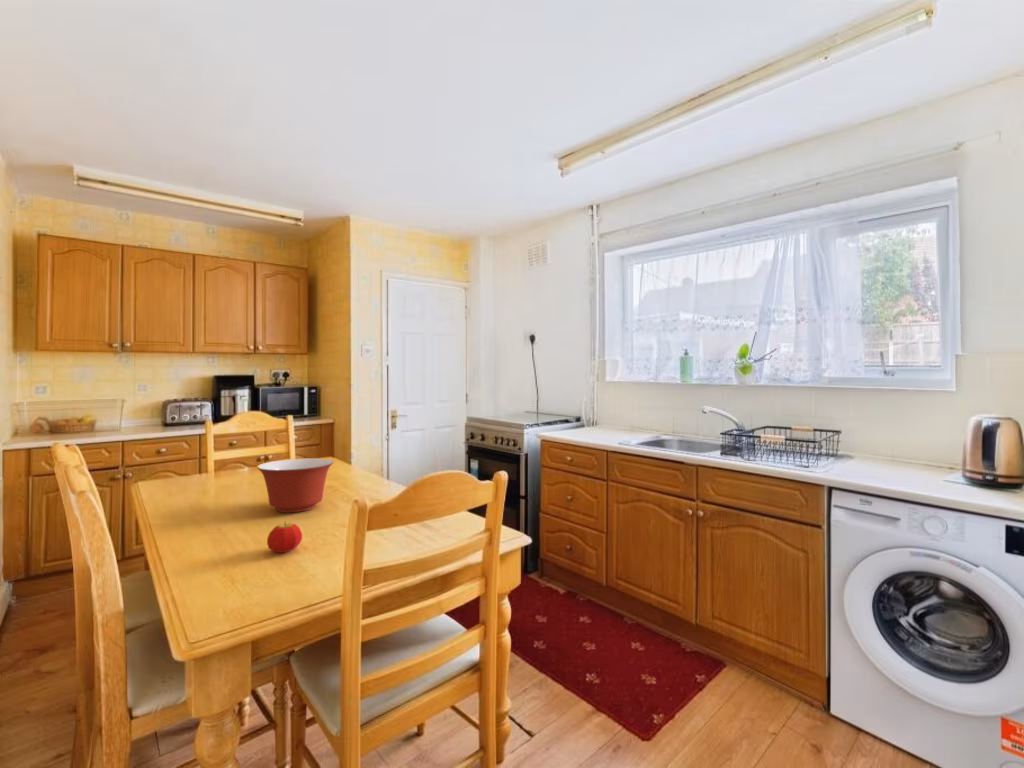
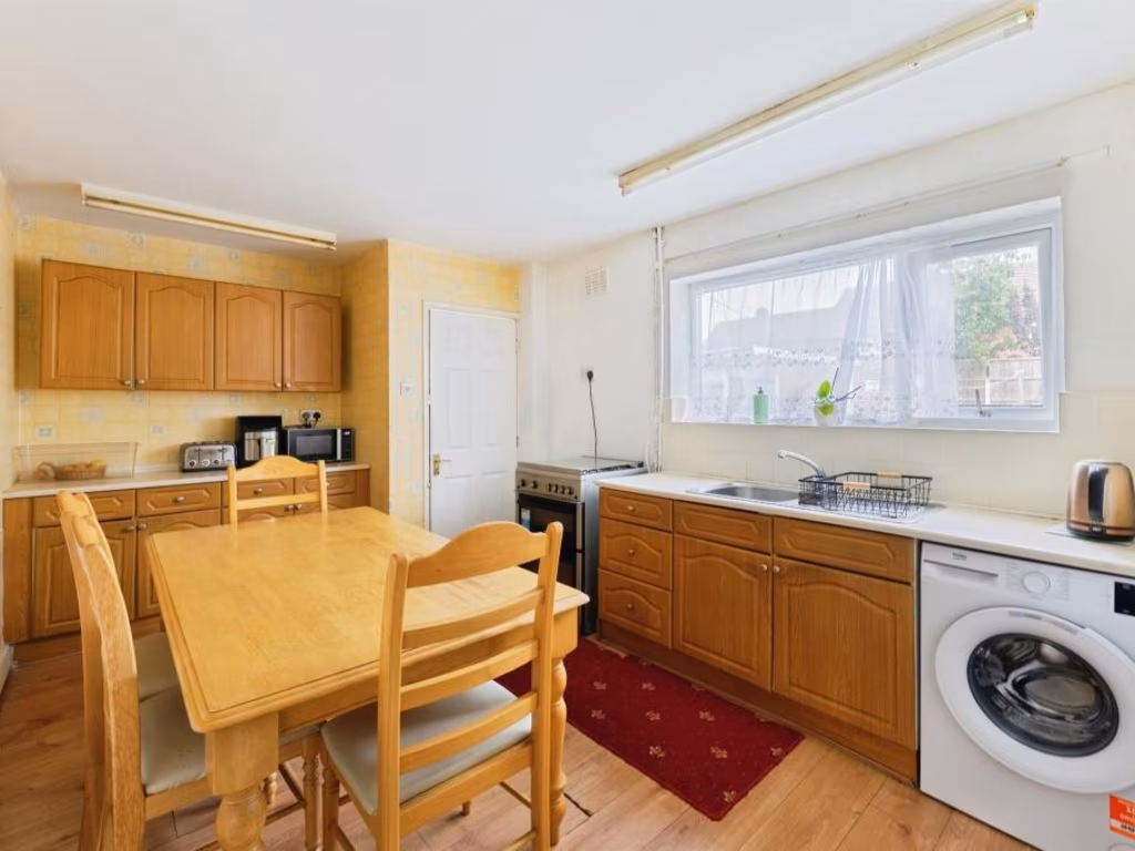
- fruit (284, 536)
- mixing bowl (296, 485)
